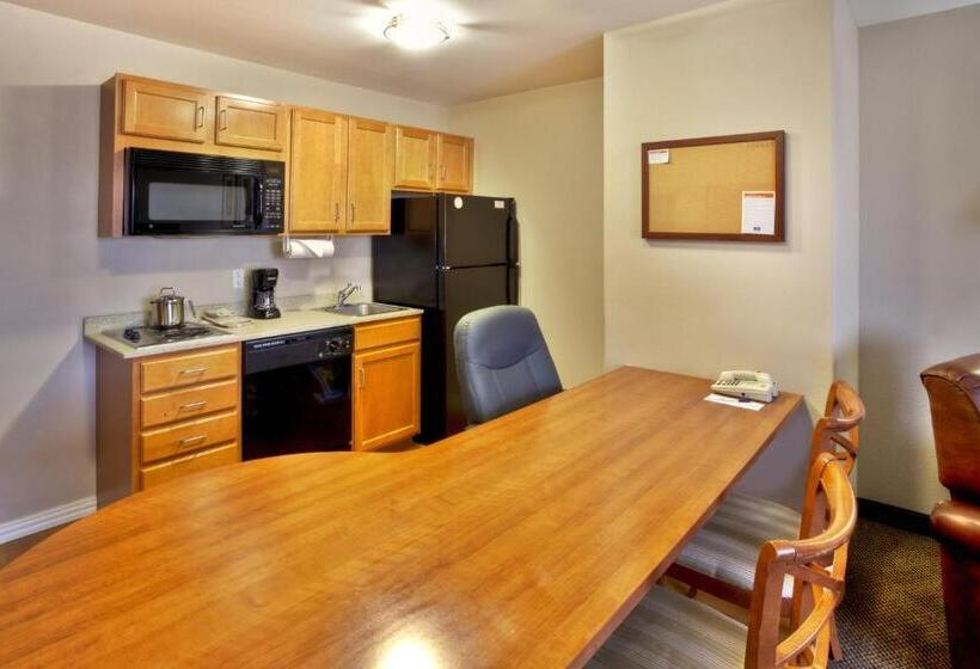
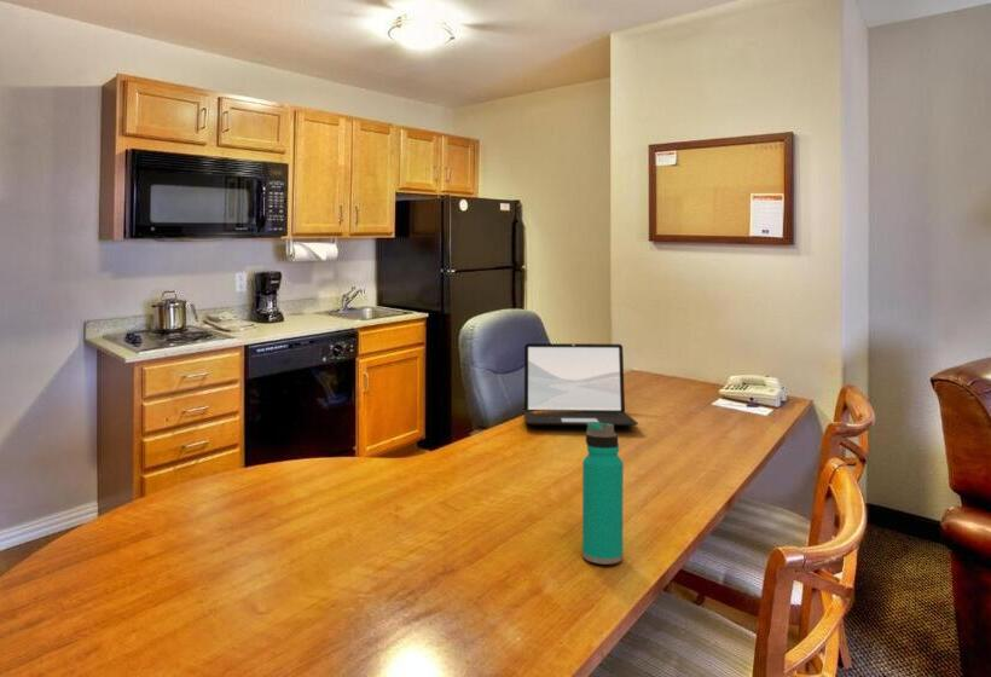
+ water bottle (602, 490)
+ laptop (576, 381)
